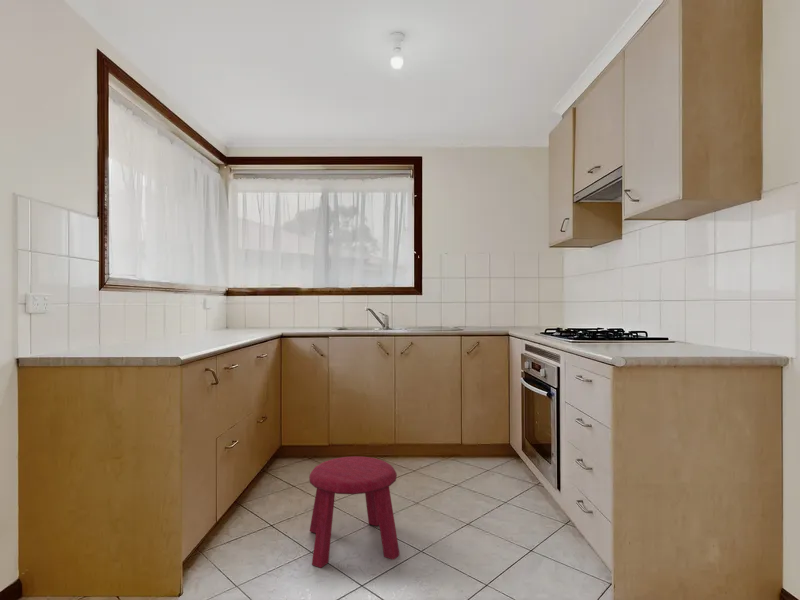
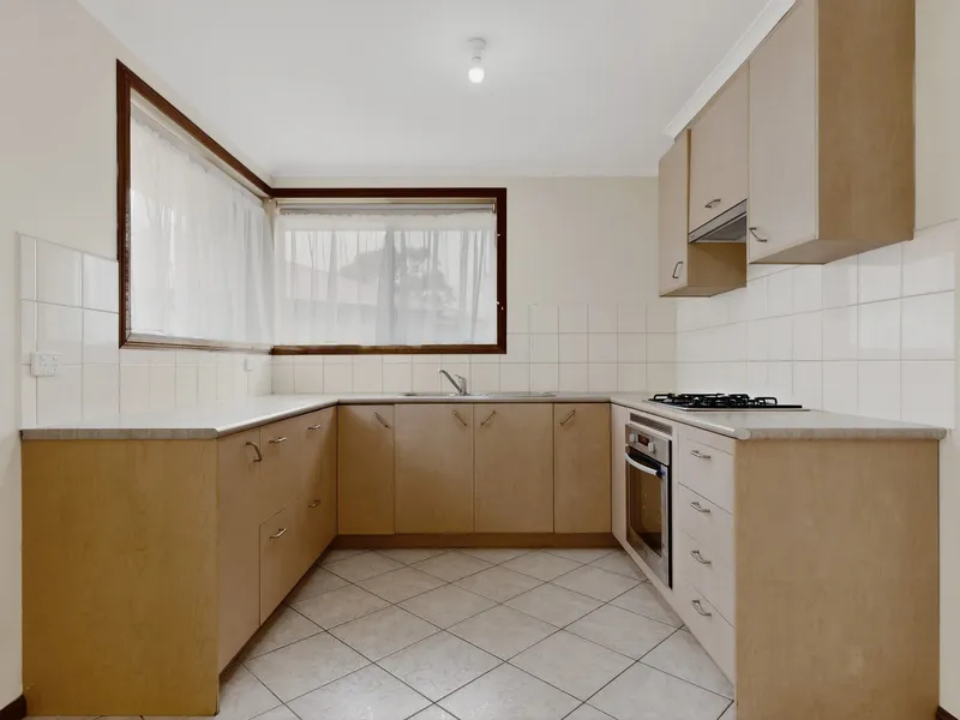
- stool (352, 493)
